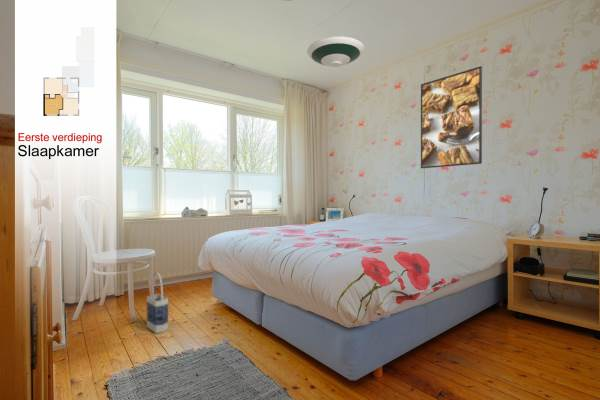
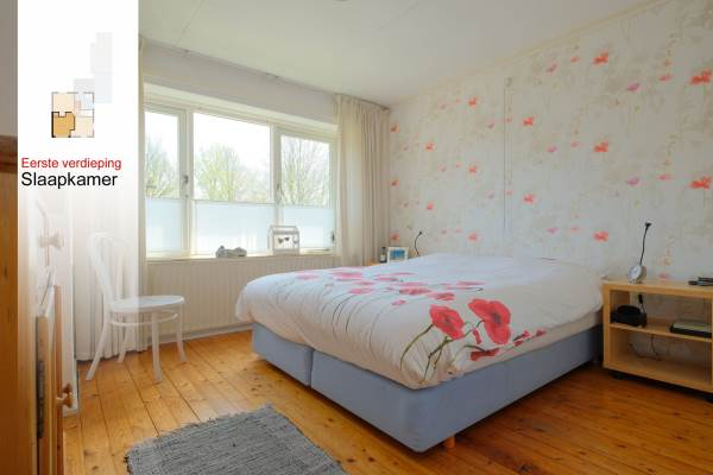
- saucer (335, 58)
- bag (157, 300)
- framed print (449, 121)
